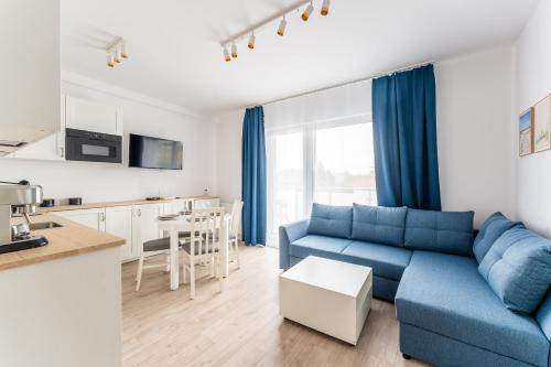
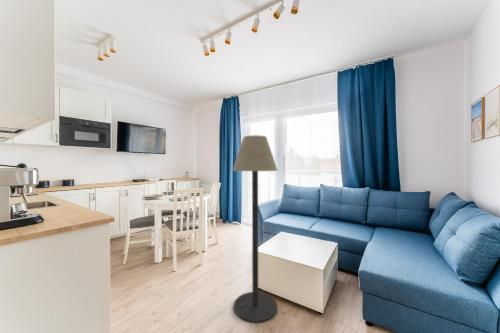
+ floor lamp (255, 222)
